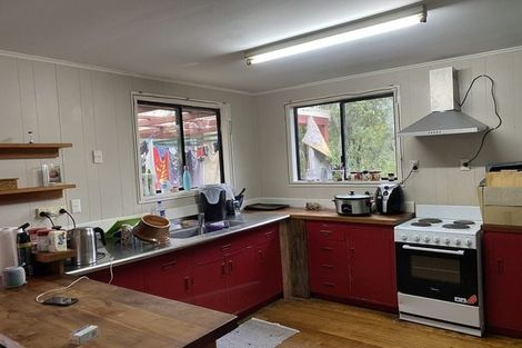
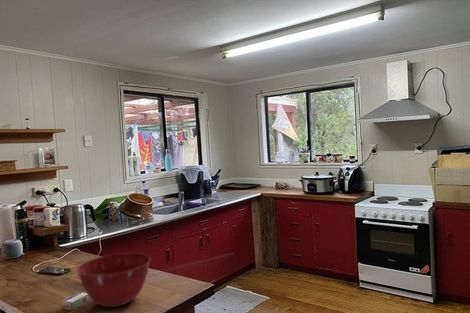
+ mixing bowl (116, 281)
